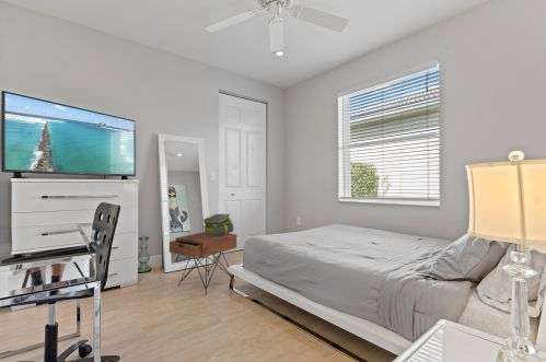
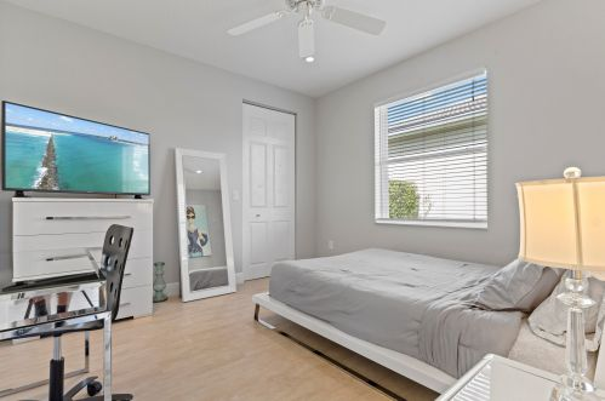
- stack of books (218, 224)
- nightstand (206, 260)
